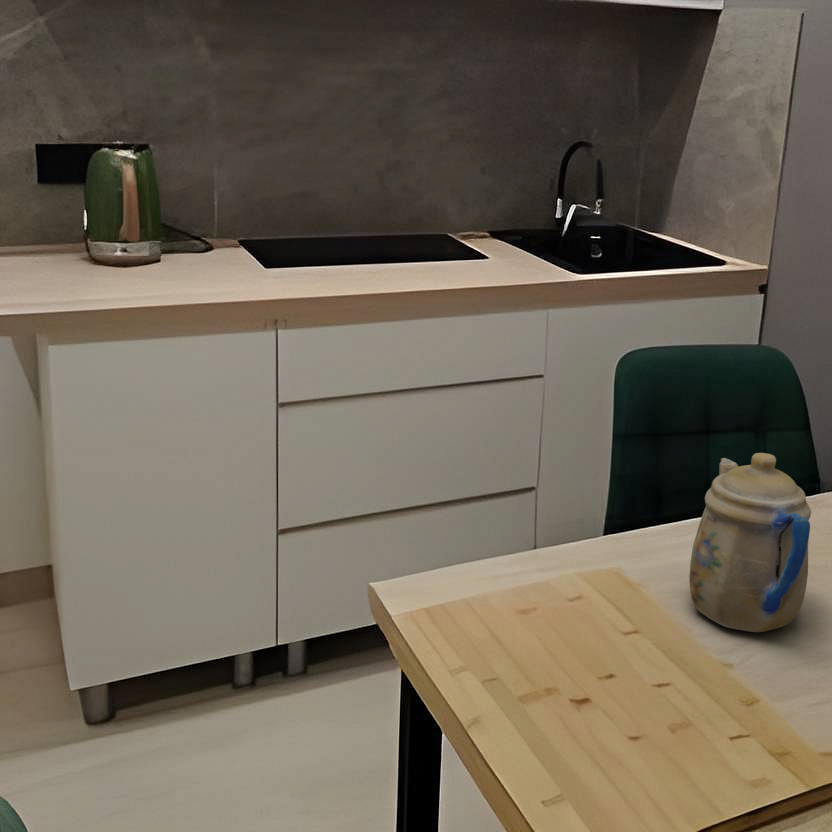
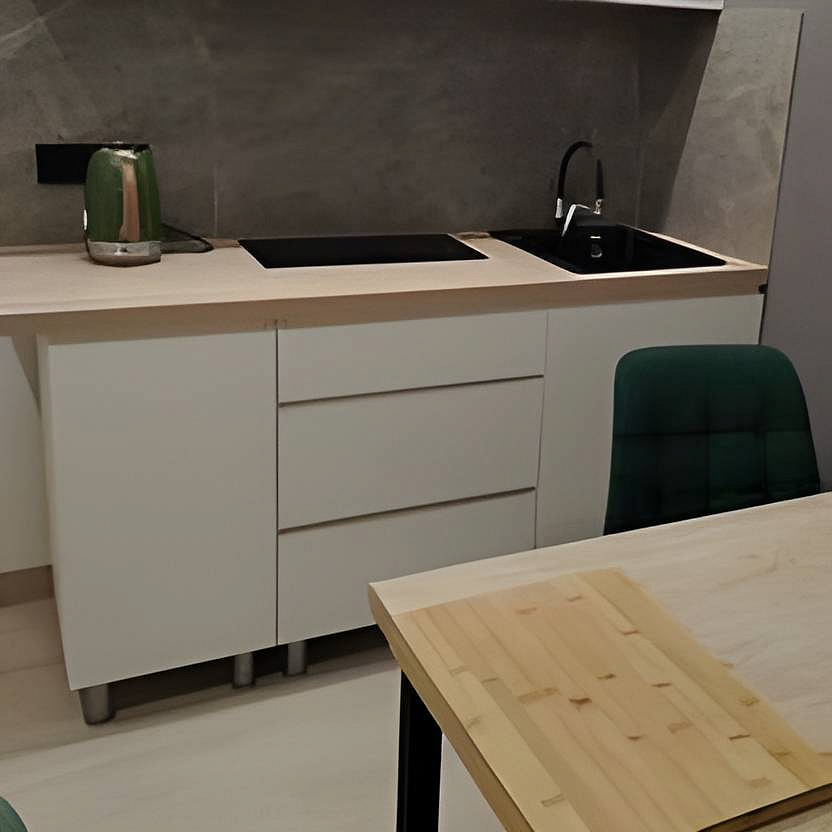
- teapot (752, 535)
